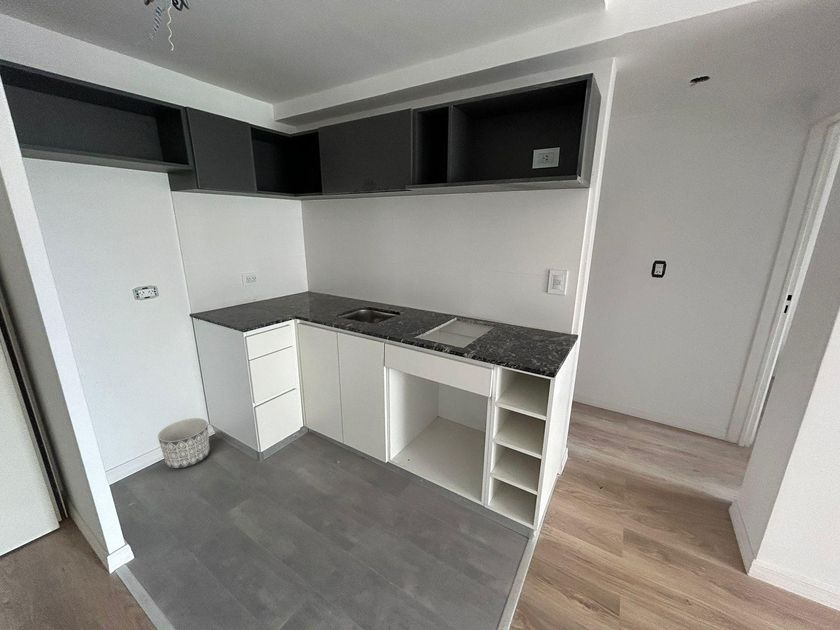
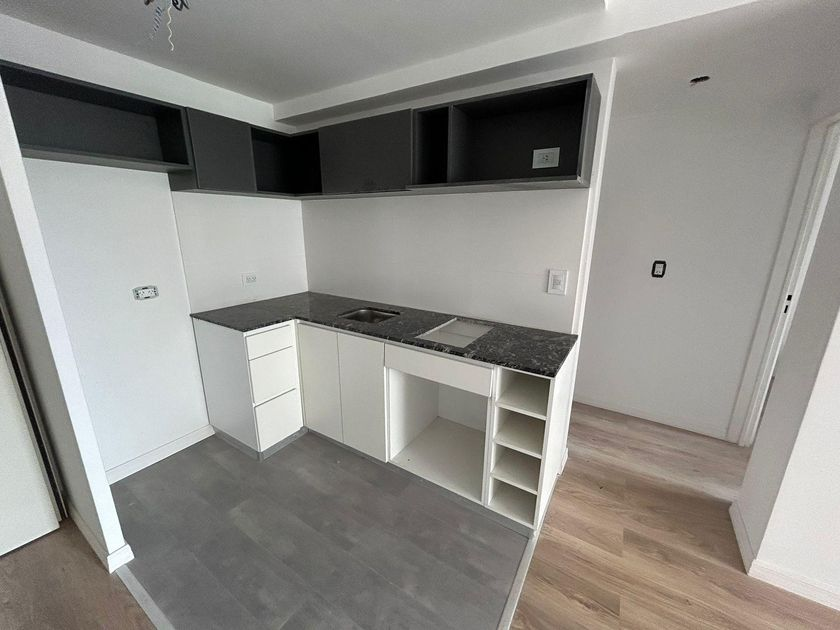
- planter (186, 444)
